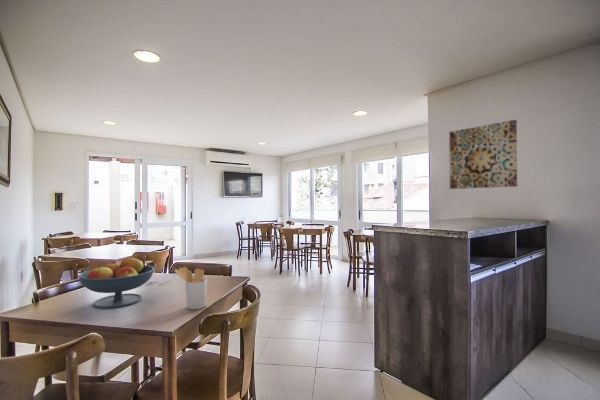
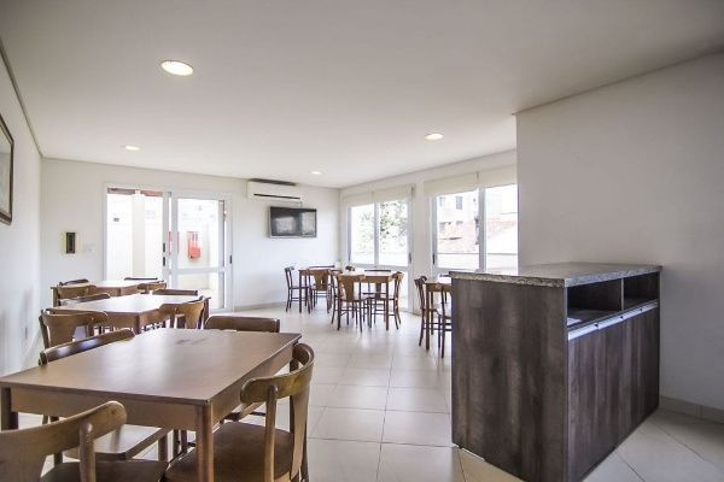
- utensil holder (191, 286)
- wall art (480, 157)
- fruit bowl (118, 281)
